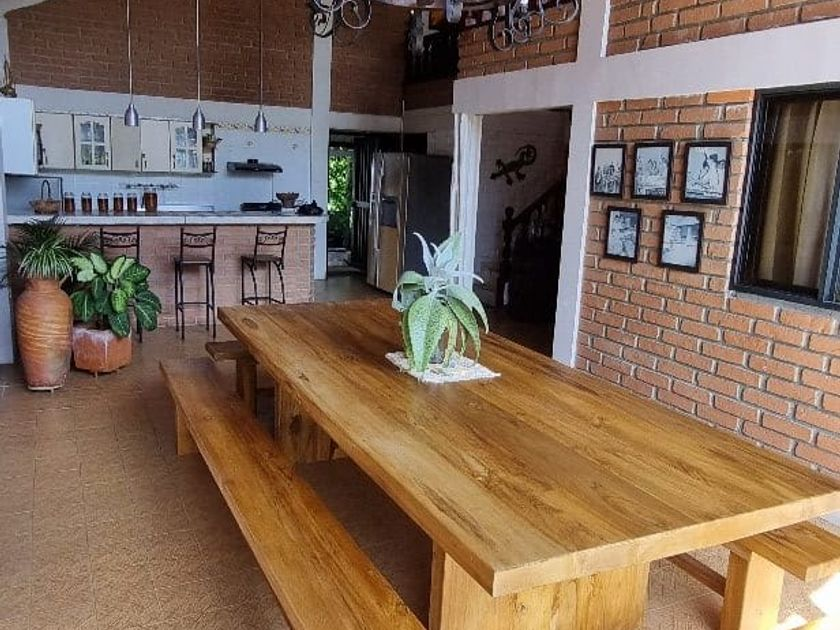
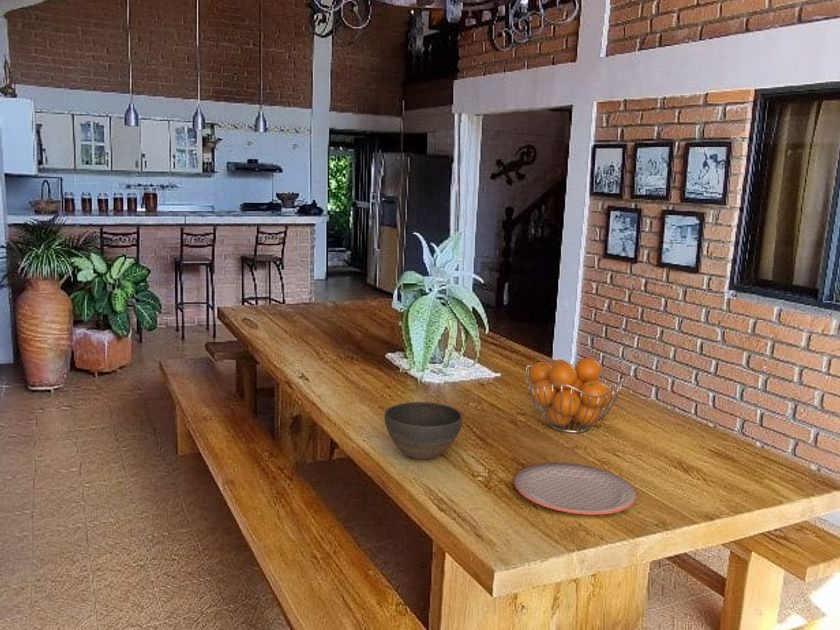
+ plate (573, 490)
+ bowl (422, 434)
+ fruit basket (572, 393)
